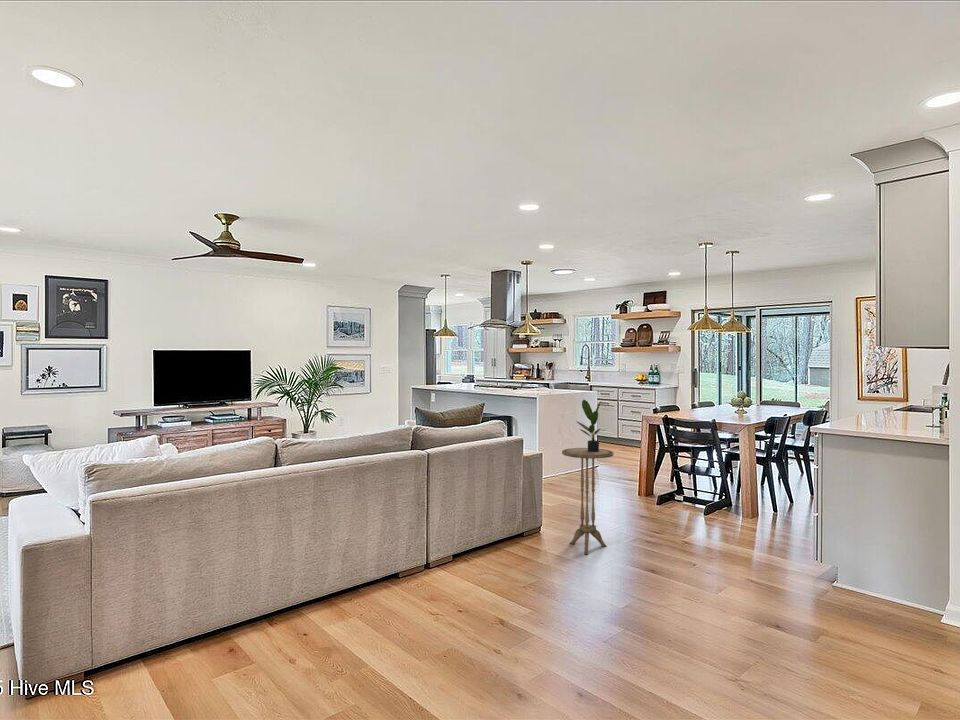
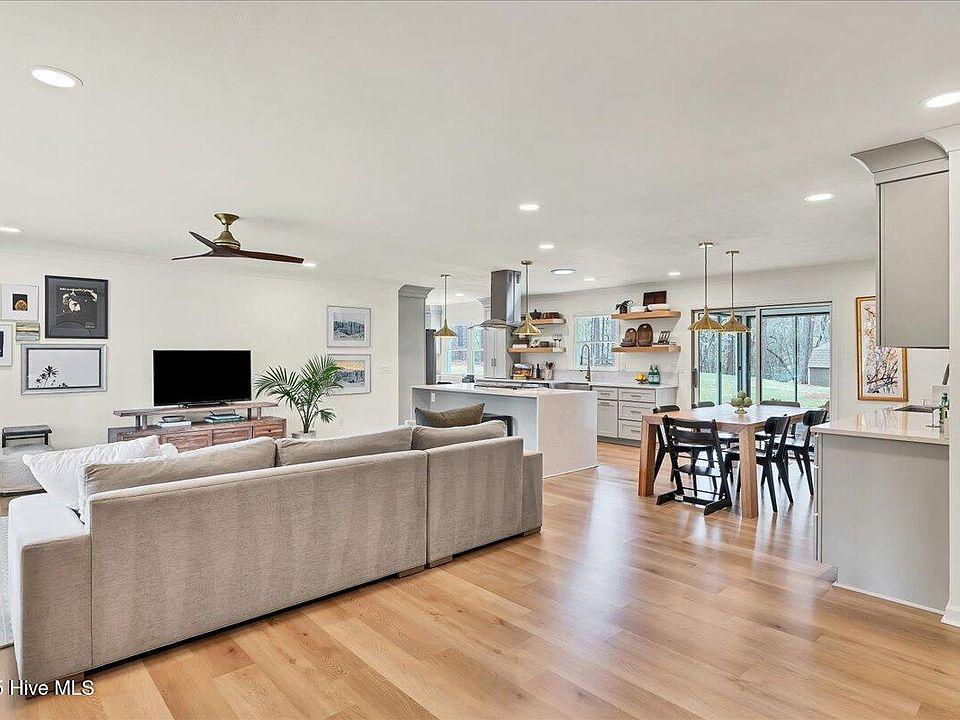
- potted plant (590, 425)
- side table (587, 499)
